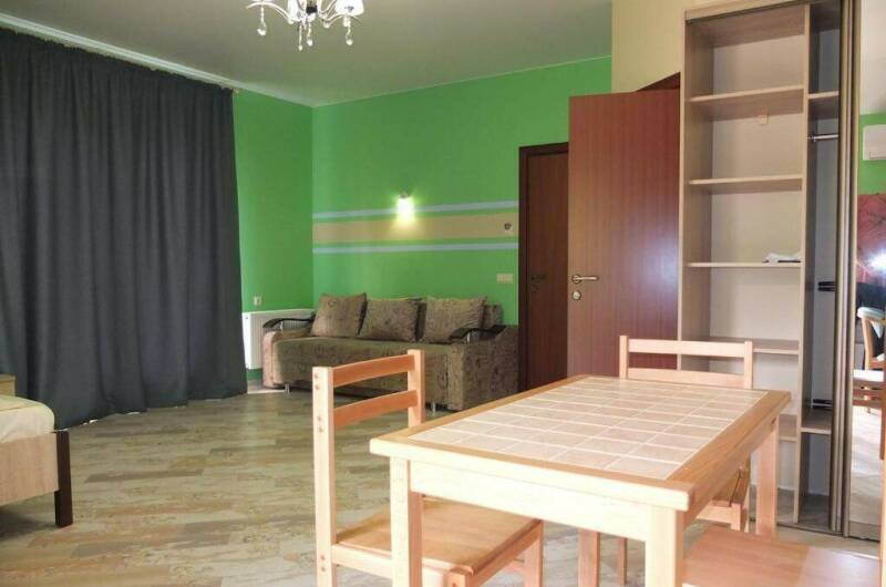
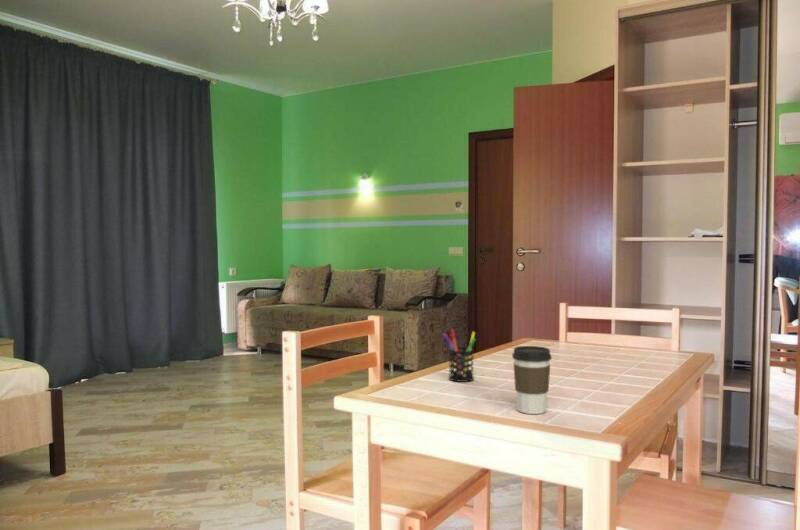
+ coffee cup (531, 379)
+ pen holder (462, 354)
